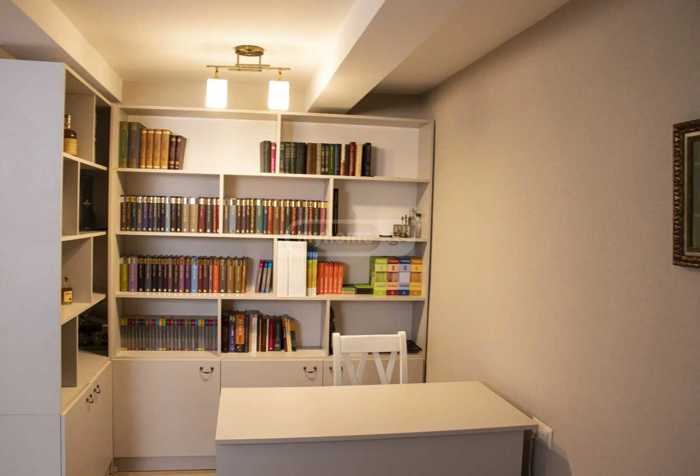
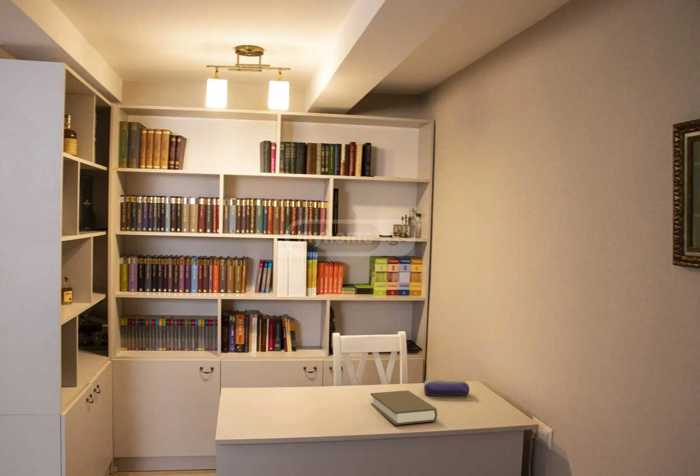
+ book (402, 406)
+ pencil case (446, 387)
